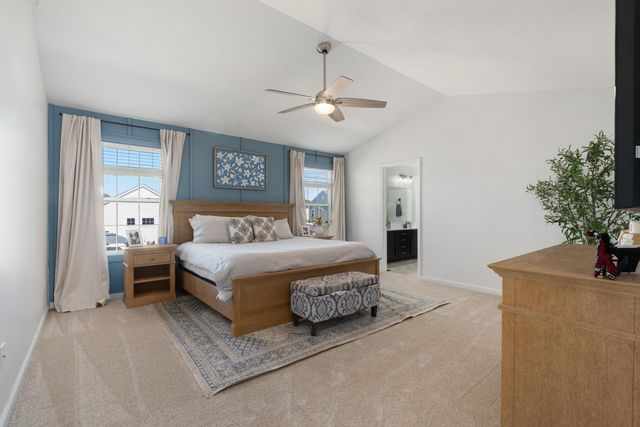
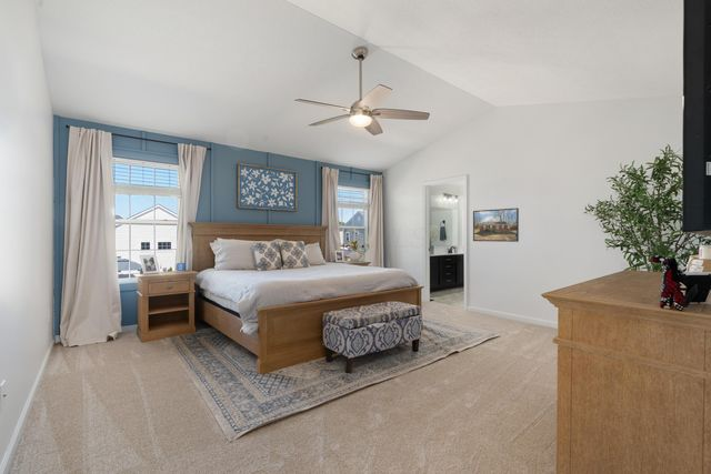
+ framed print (494, 225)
